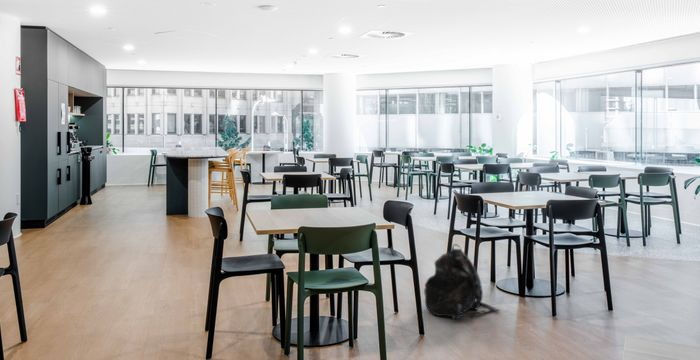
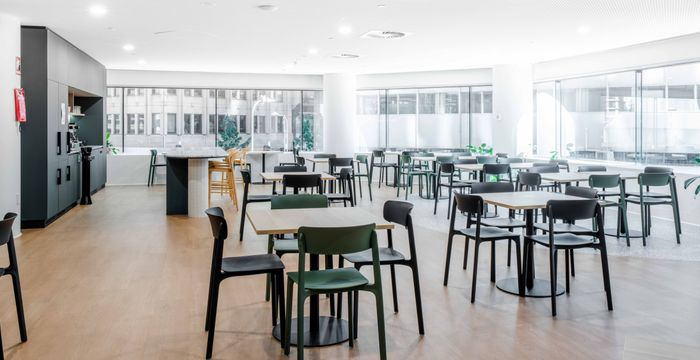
- backpack (461, 278)
